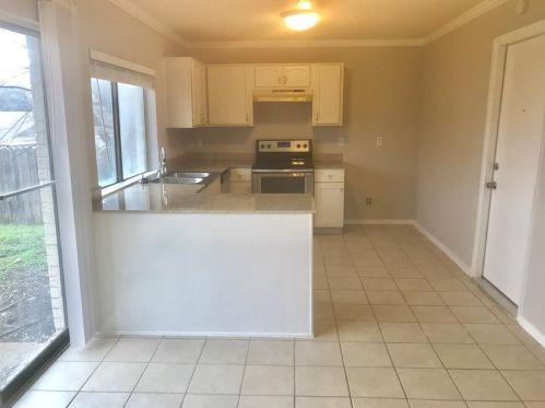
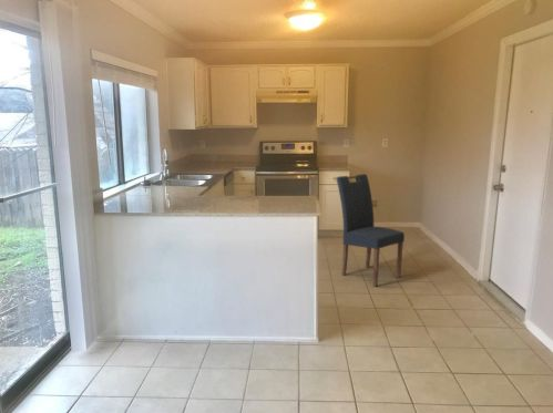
+ dining chair (369, 227)
